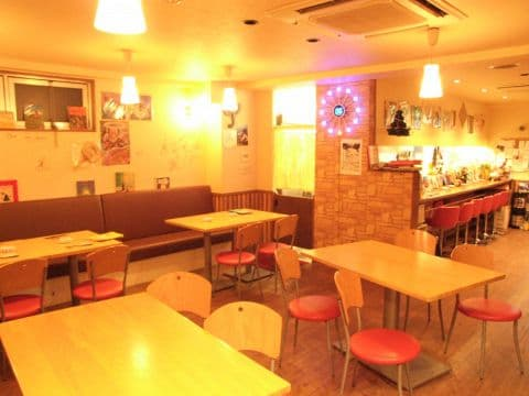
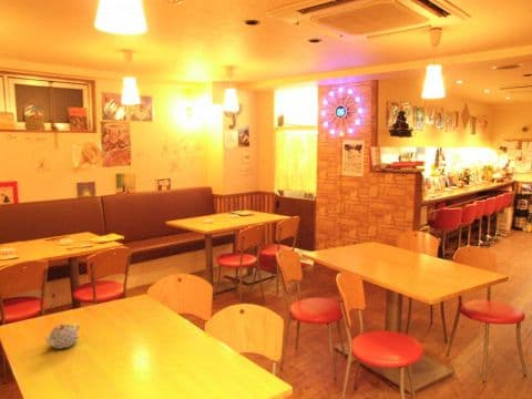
+ teapot (61, 335)
